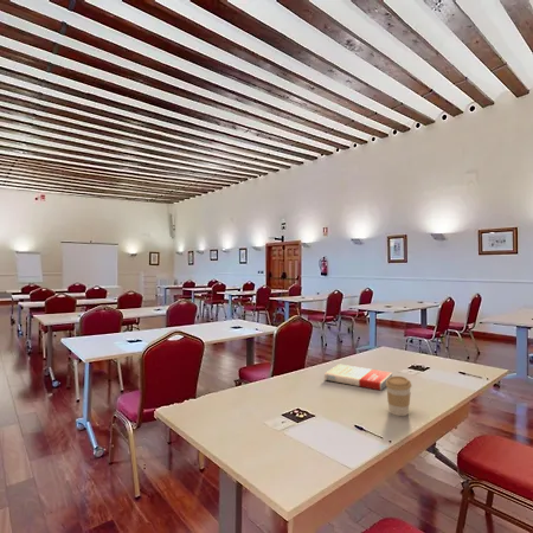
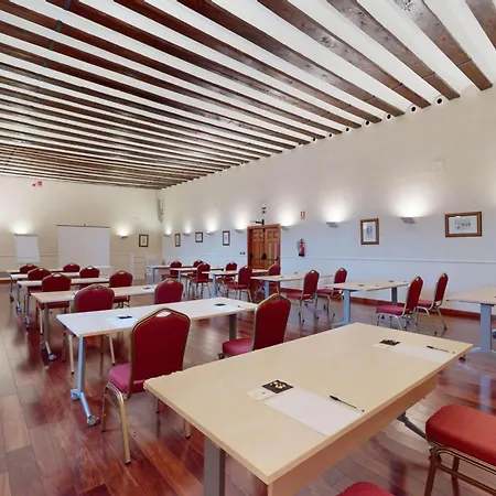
- book (358, 375)
- coffee cup (398, 394)
